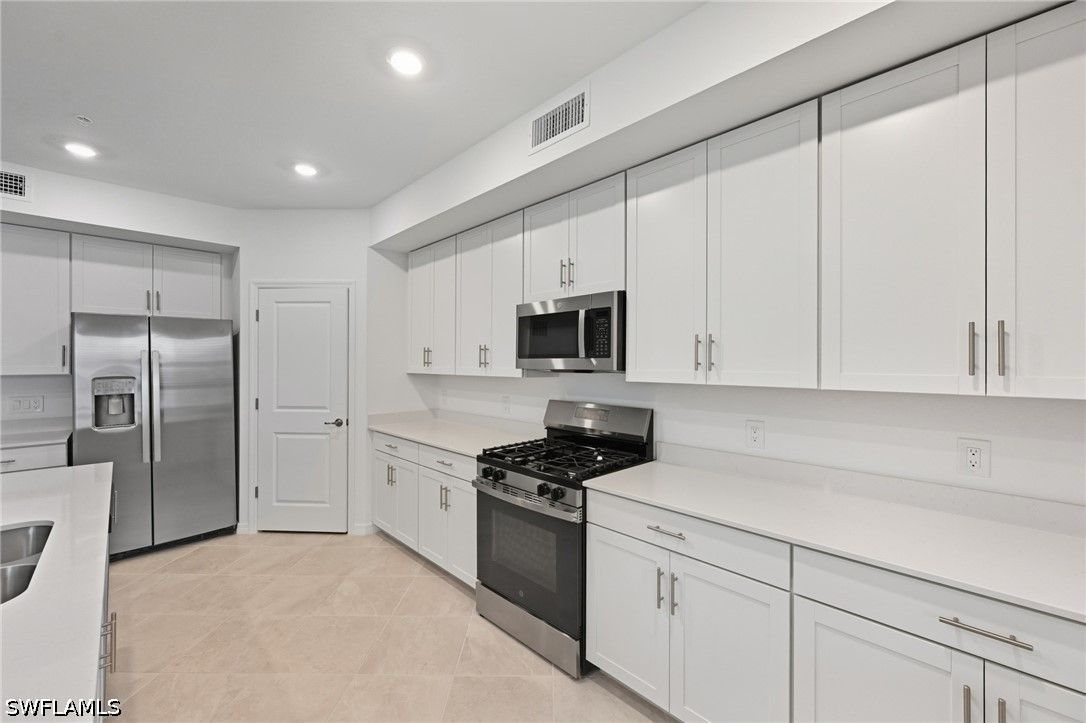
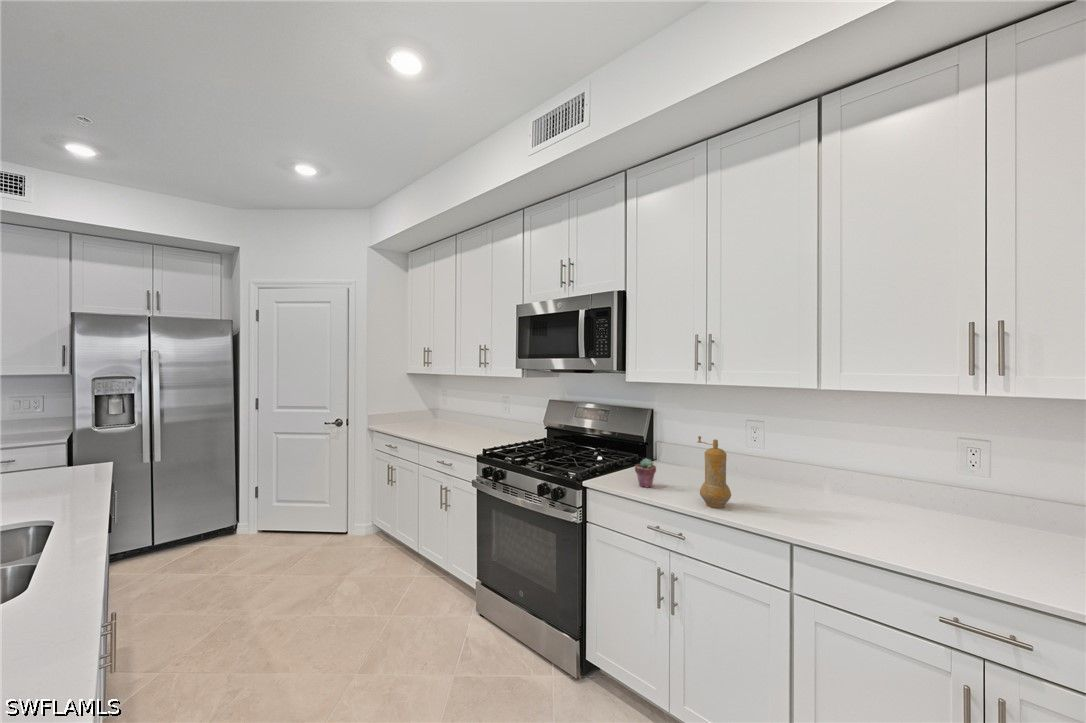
+ pepper mill (712, 471)
+ potted succulent (645, 471)
